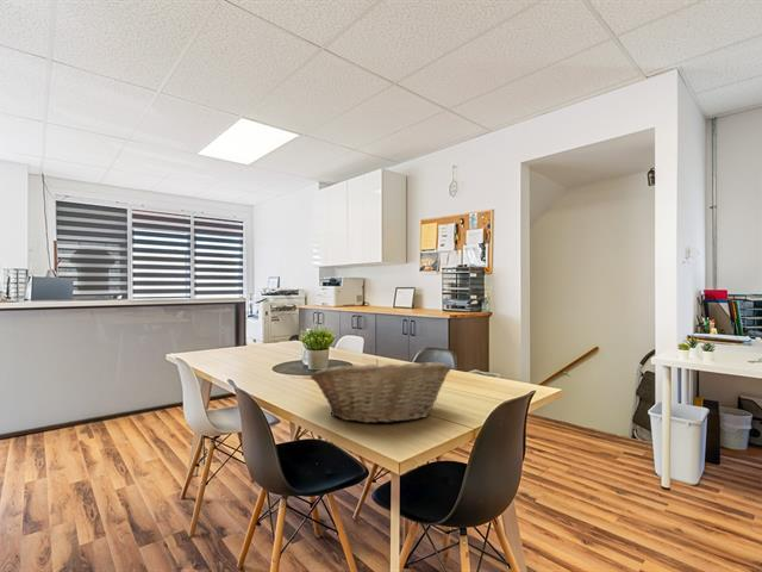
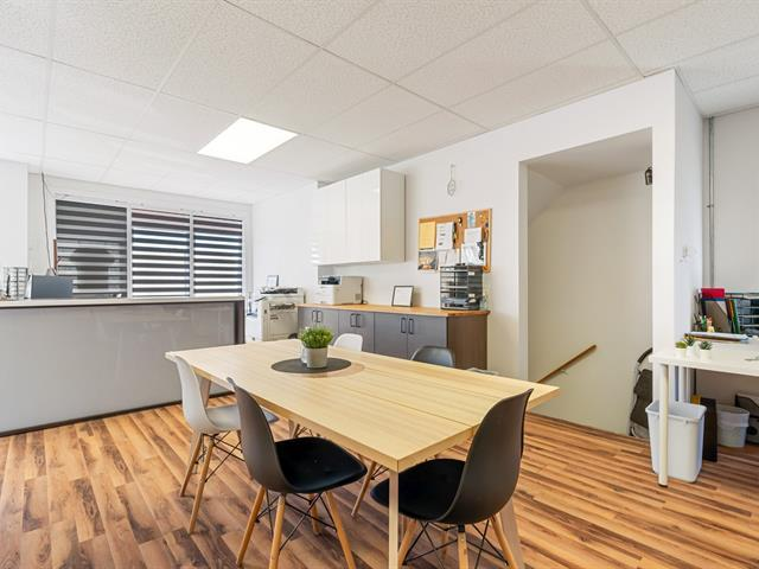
- fruit basket (381, 384)
